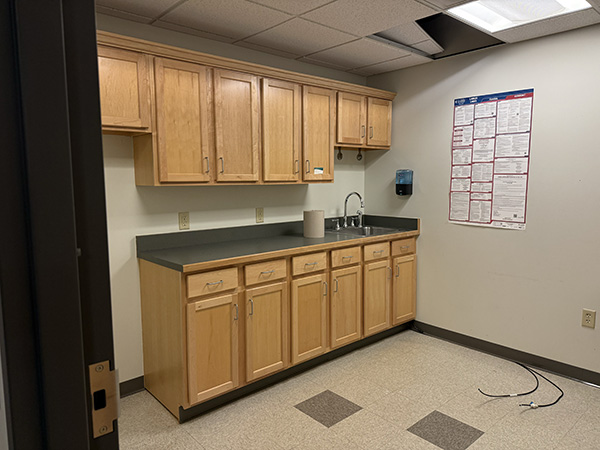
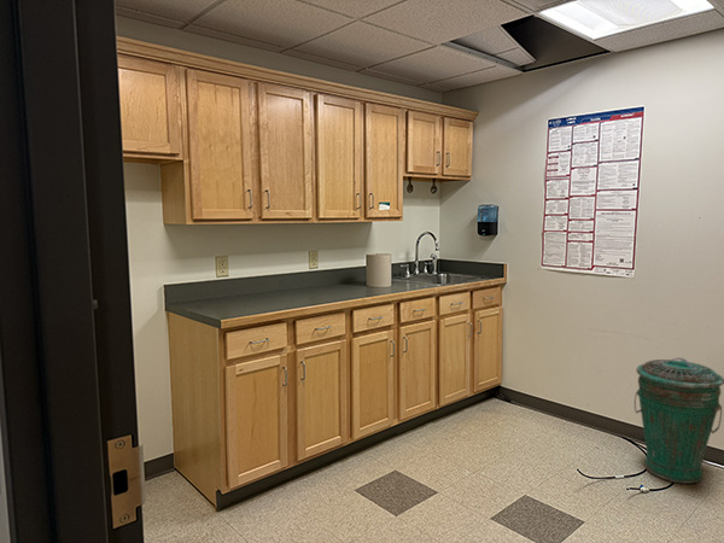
+ trash can (676, 415)
